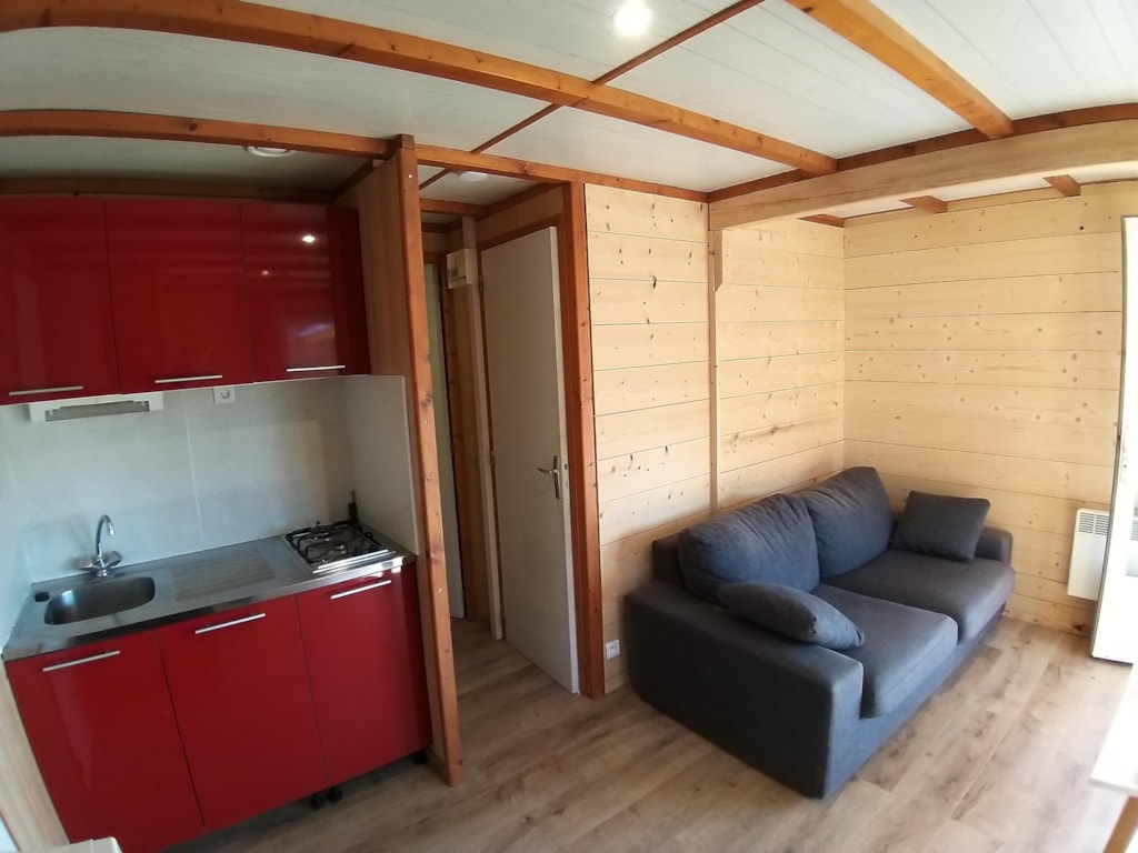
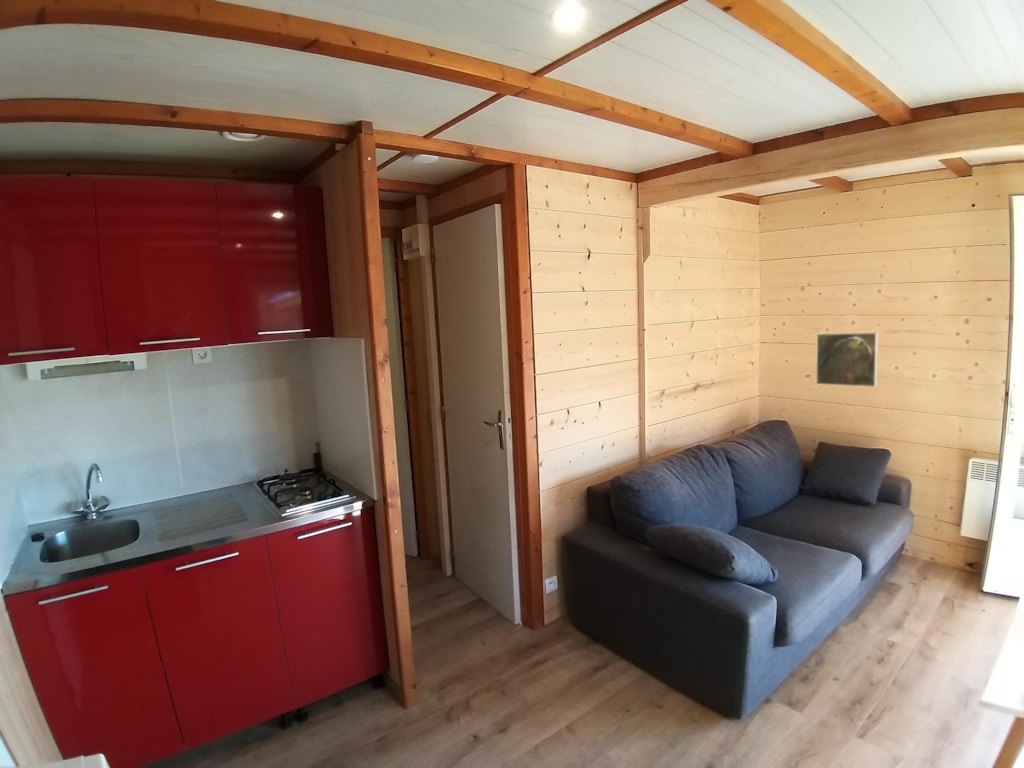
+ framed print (845, 359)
